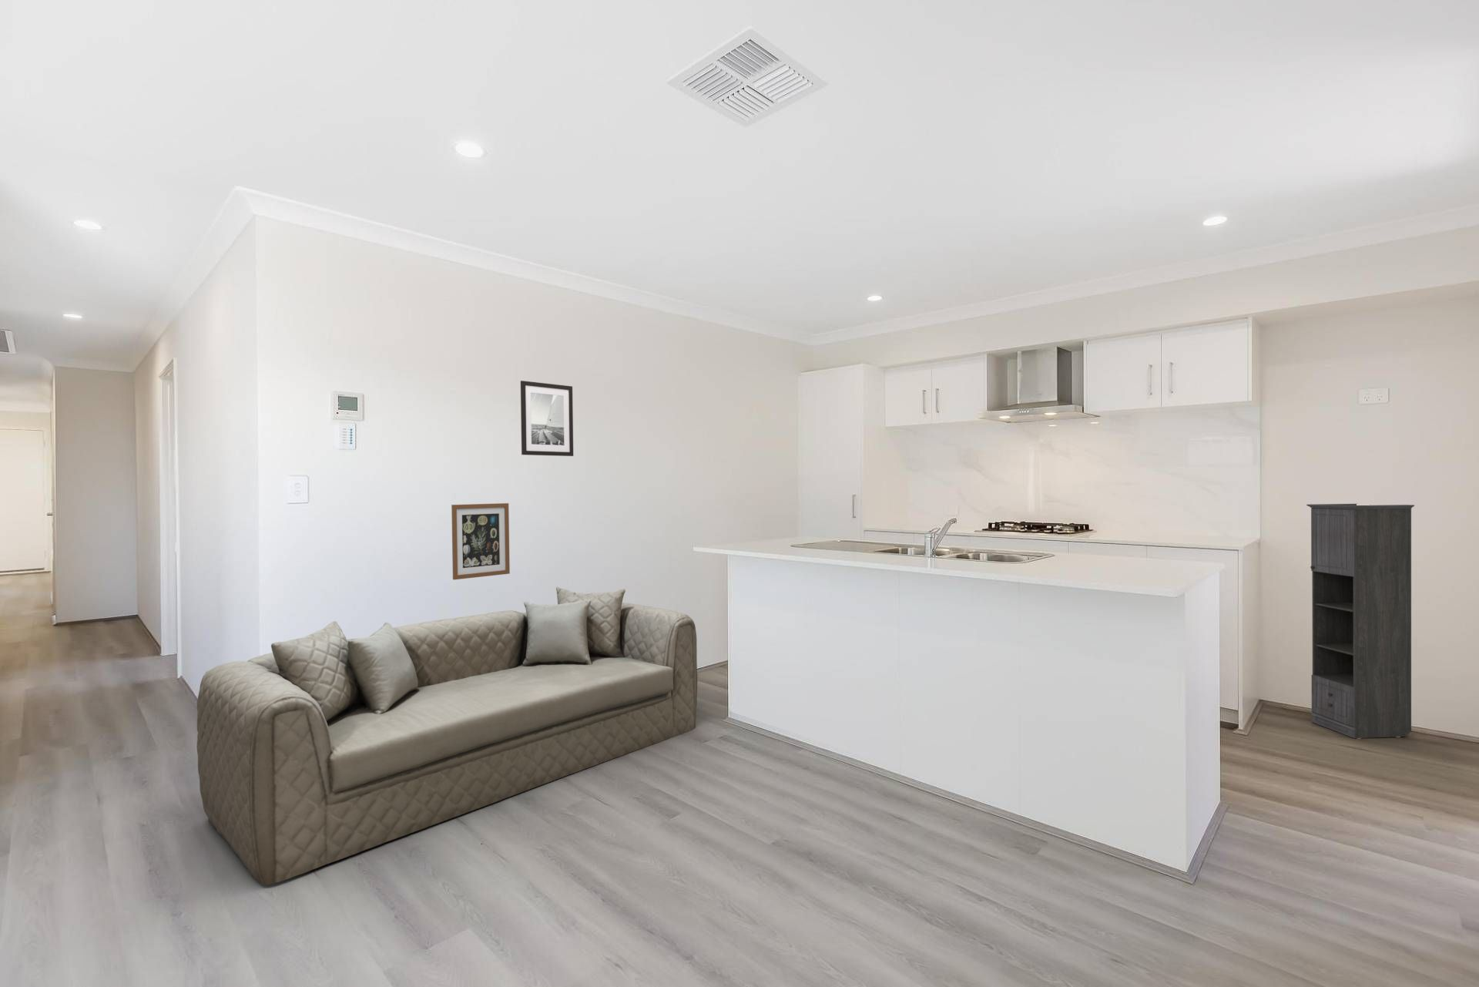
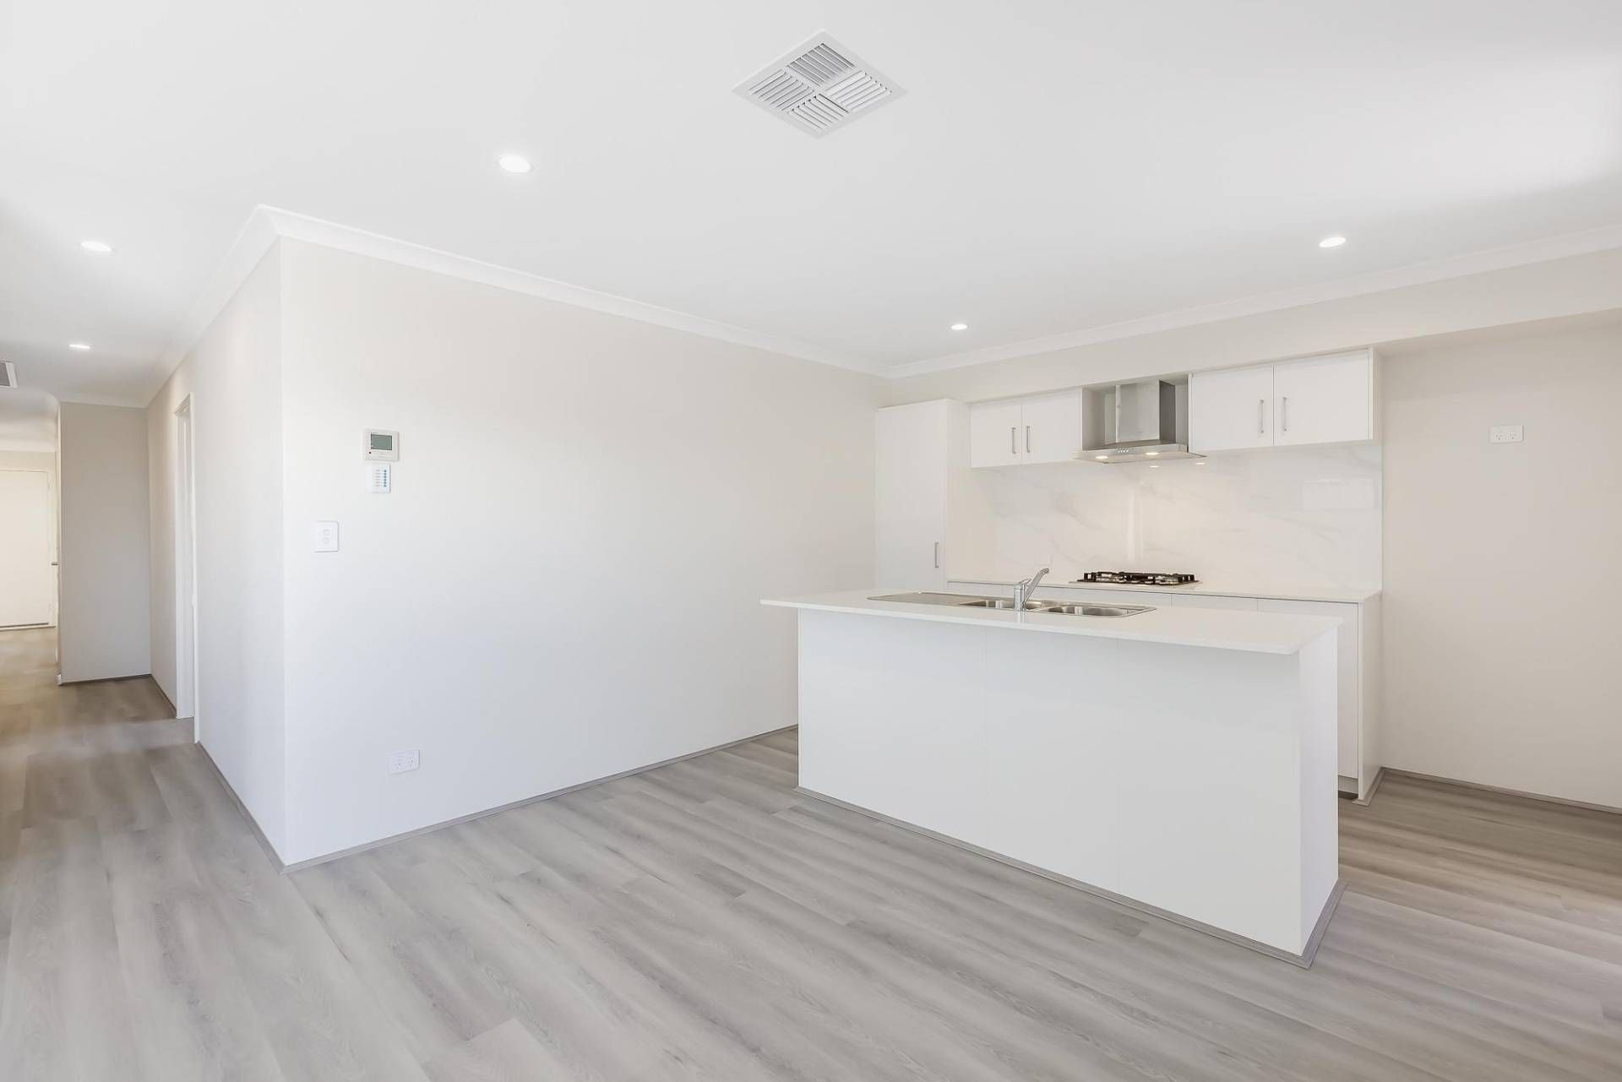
- wall art (481, 540)
- wall art (547, 420)
- storage cabinet (1358, 617)
- sofa (488, 686)
